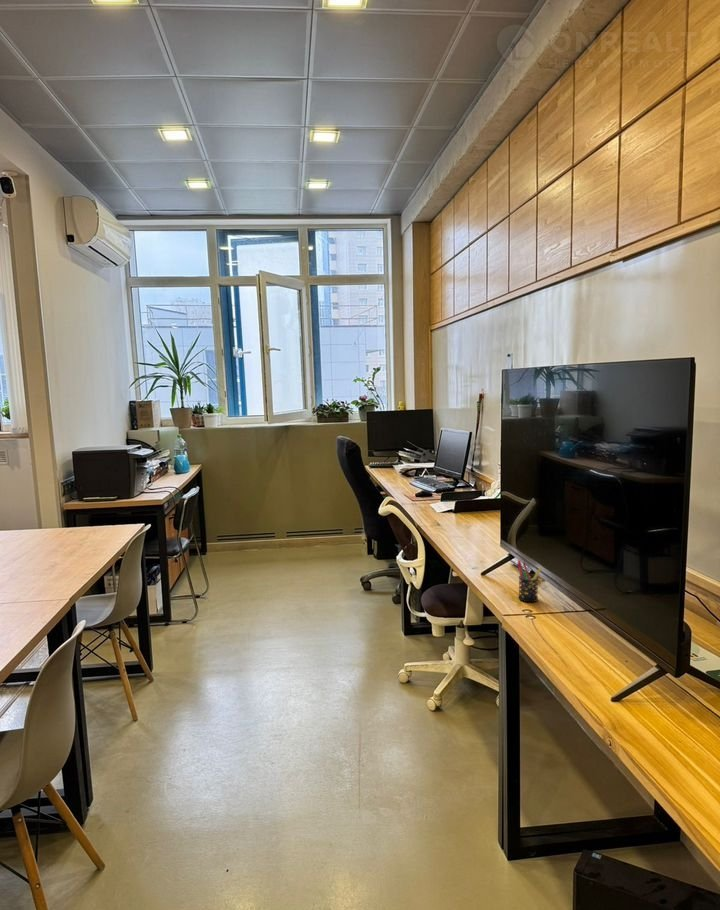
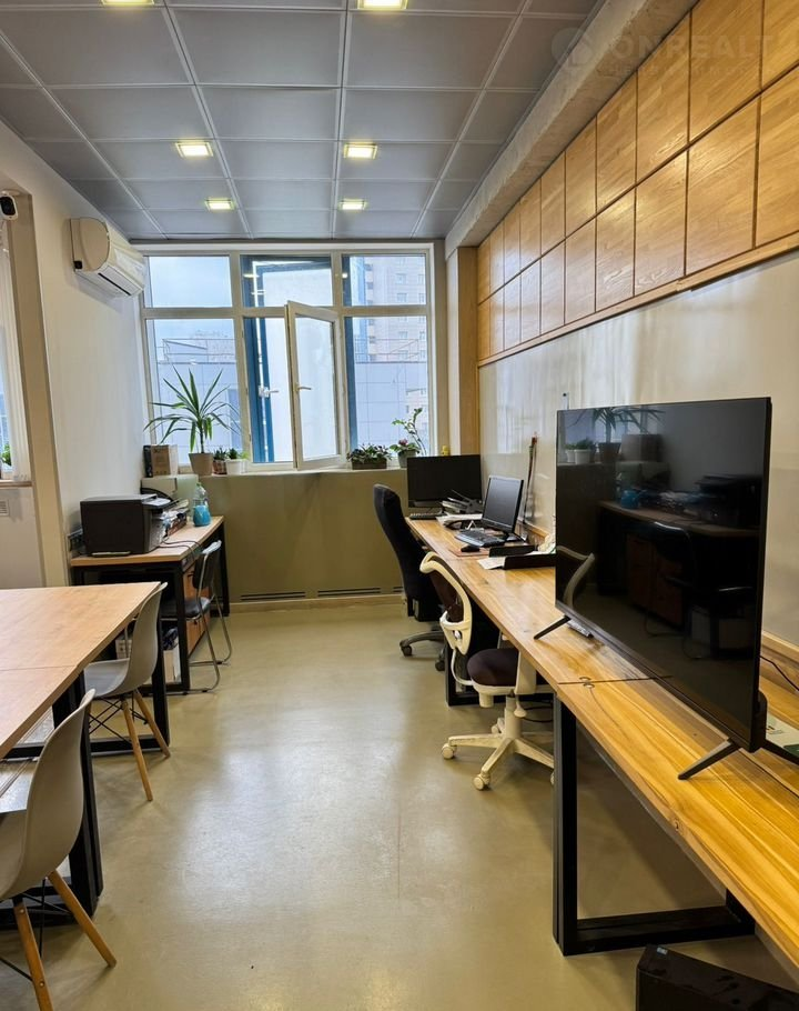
- pen holder (526, 580)
